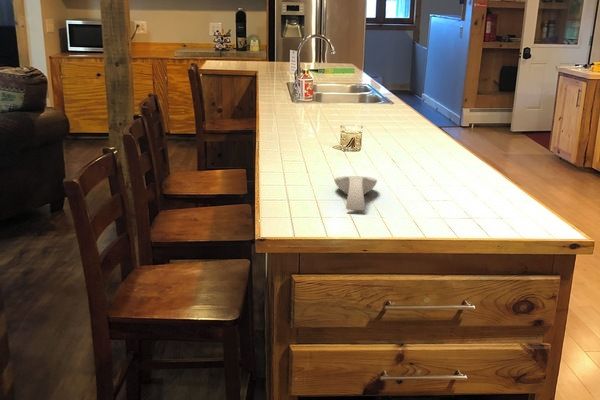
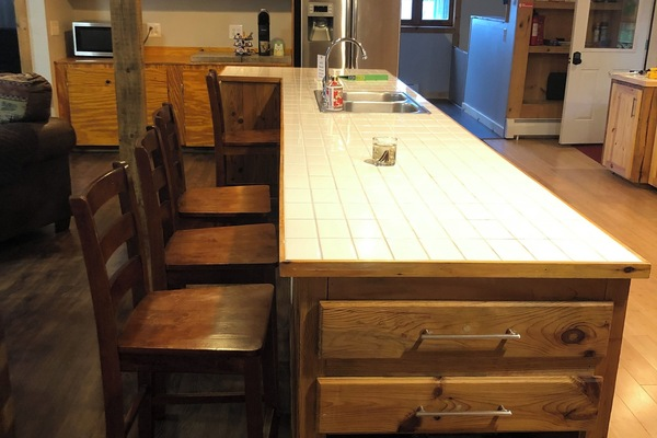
- spoon rest (356, 185)
